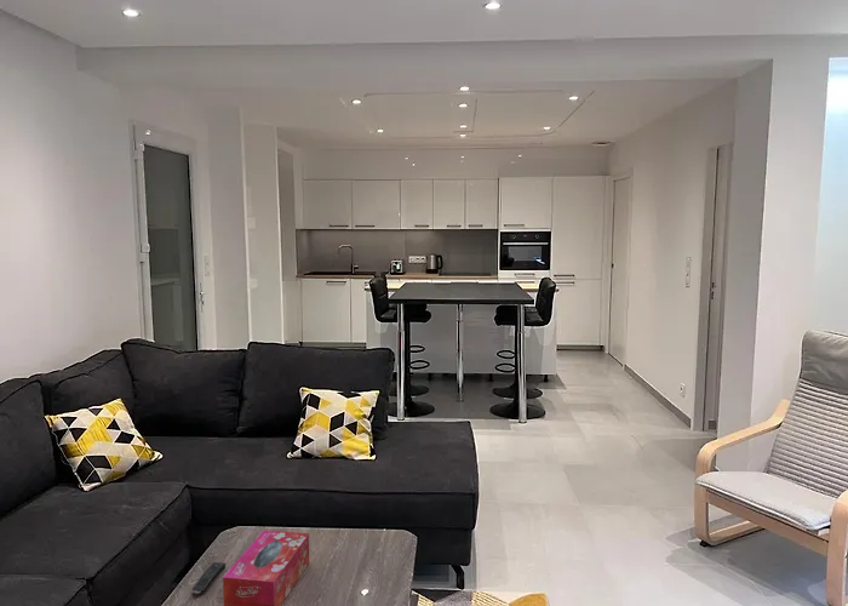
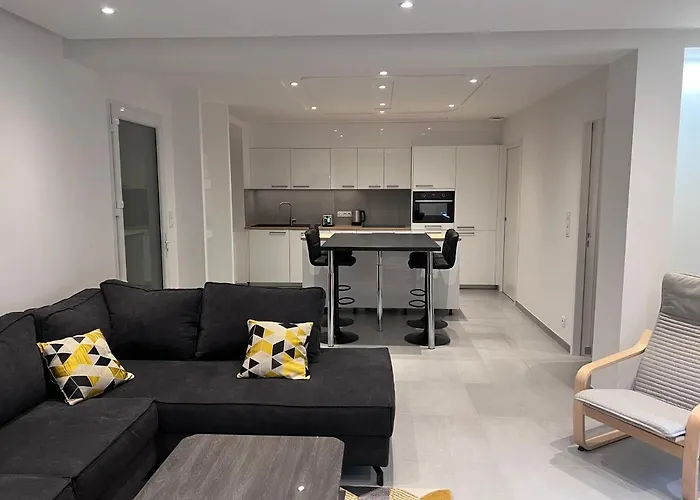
- tissue box (269, 568)
- remote control (208, 577)
